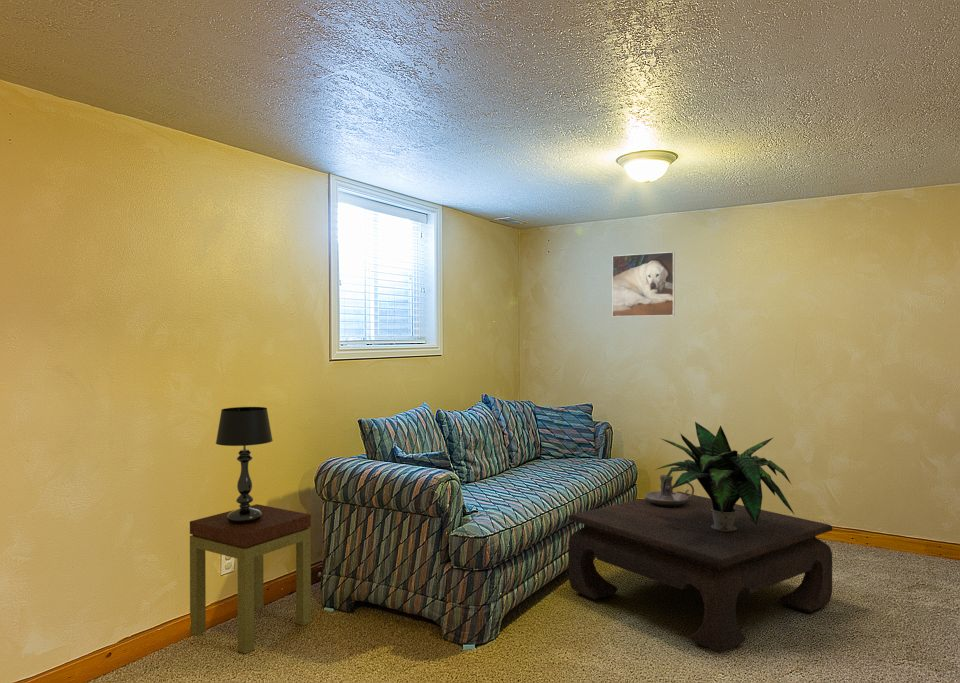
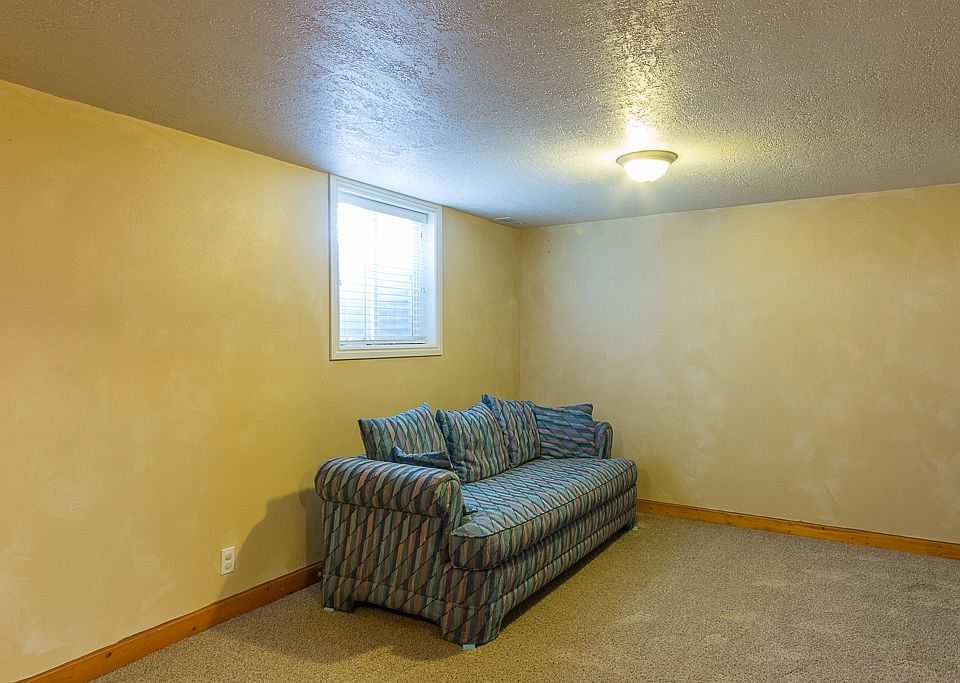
- table lamp (244, 464)
- potted plant (718, 475)
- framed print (642, 285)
- side table (251, 572)
- coffee table (696, 559)
- candle holder (670, 489)
